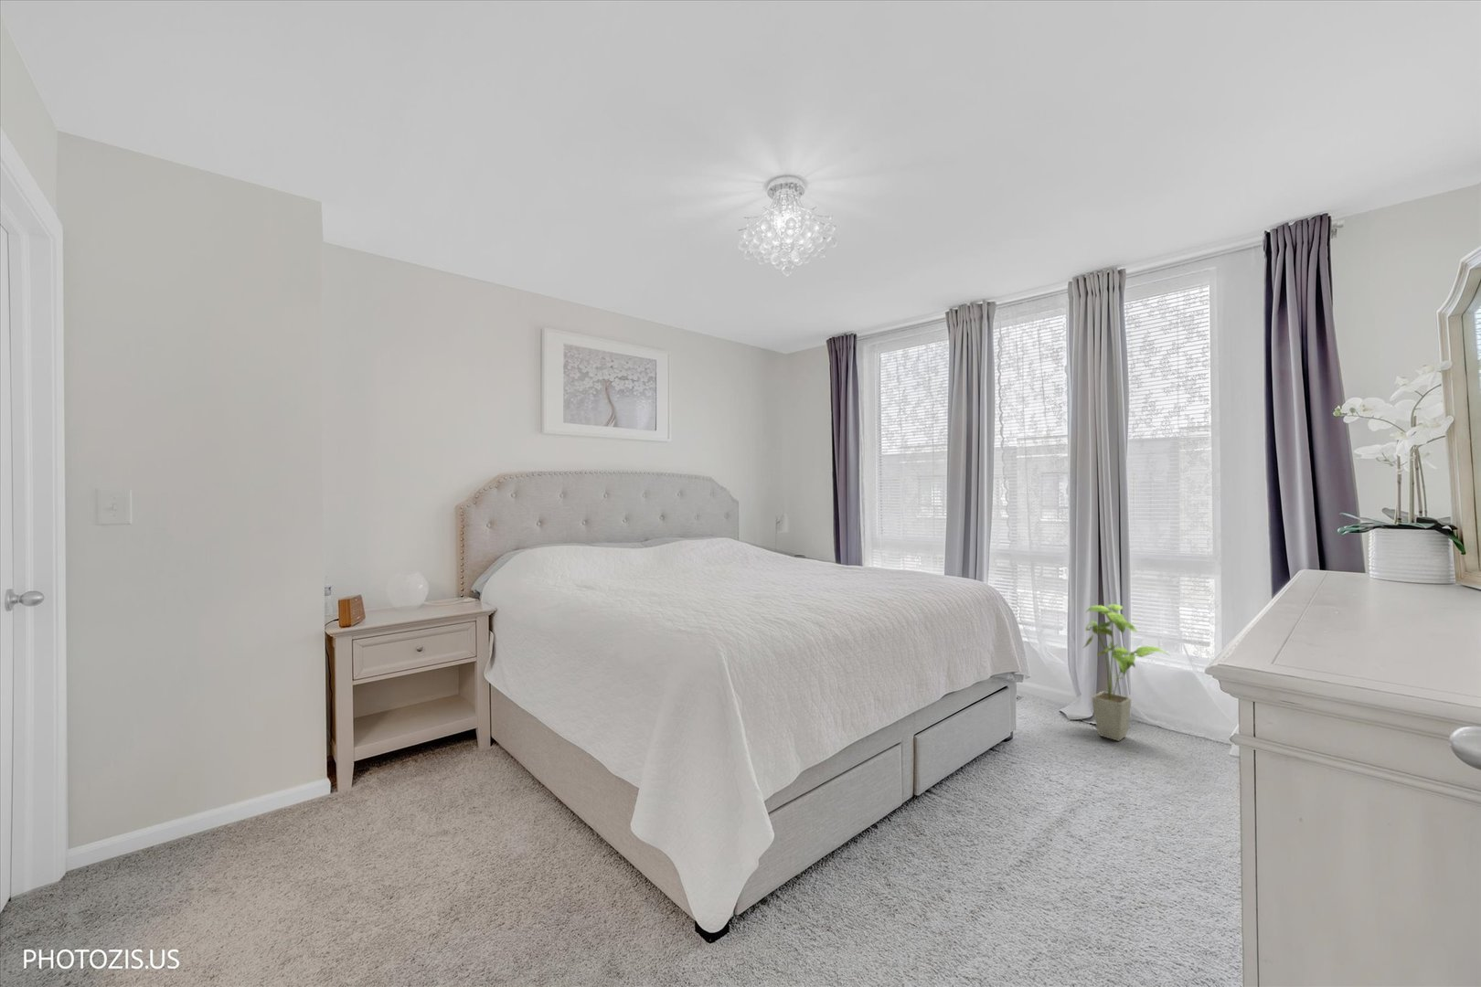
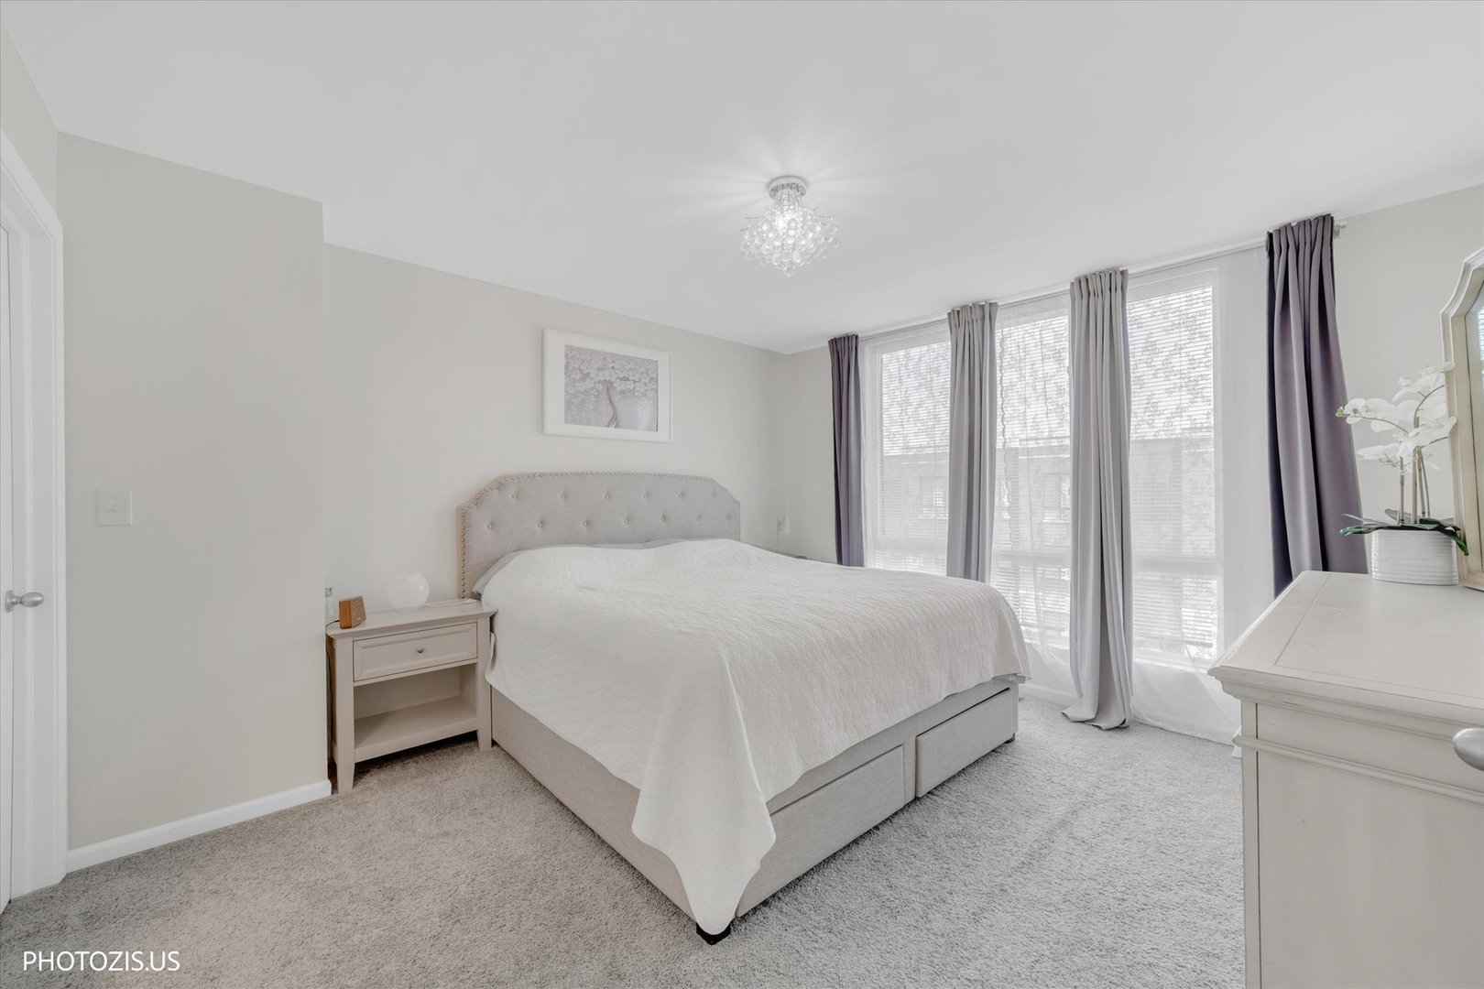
- house plant (1118, 673)
